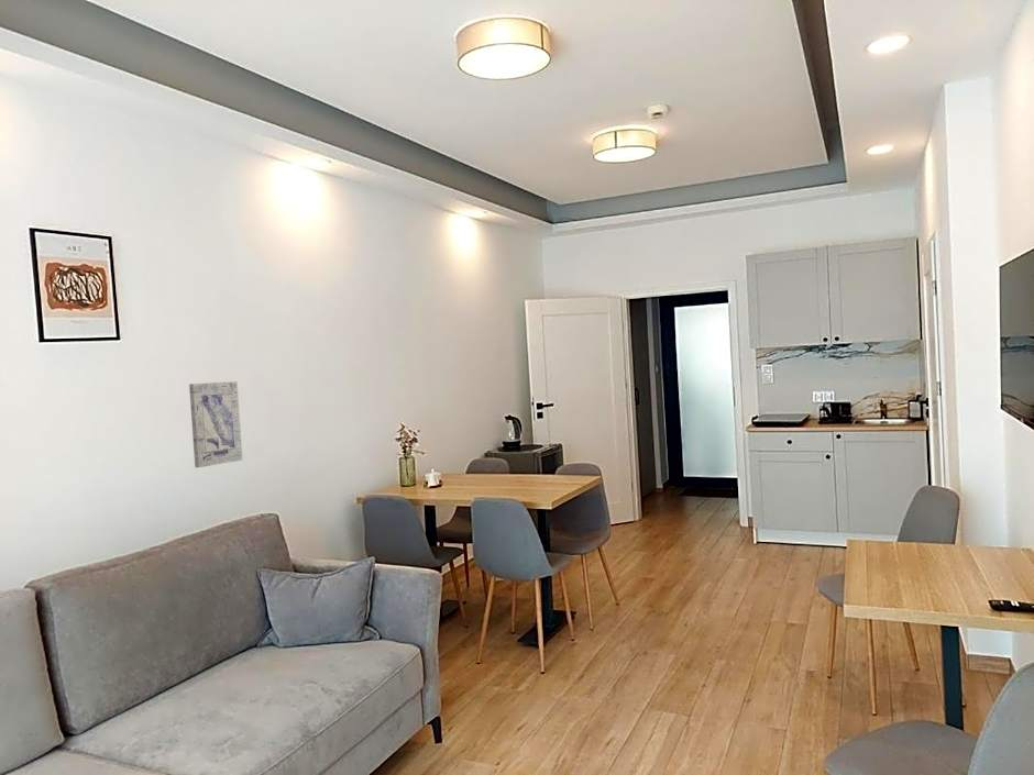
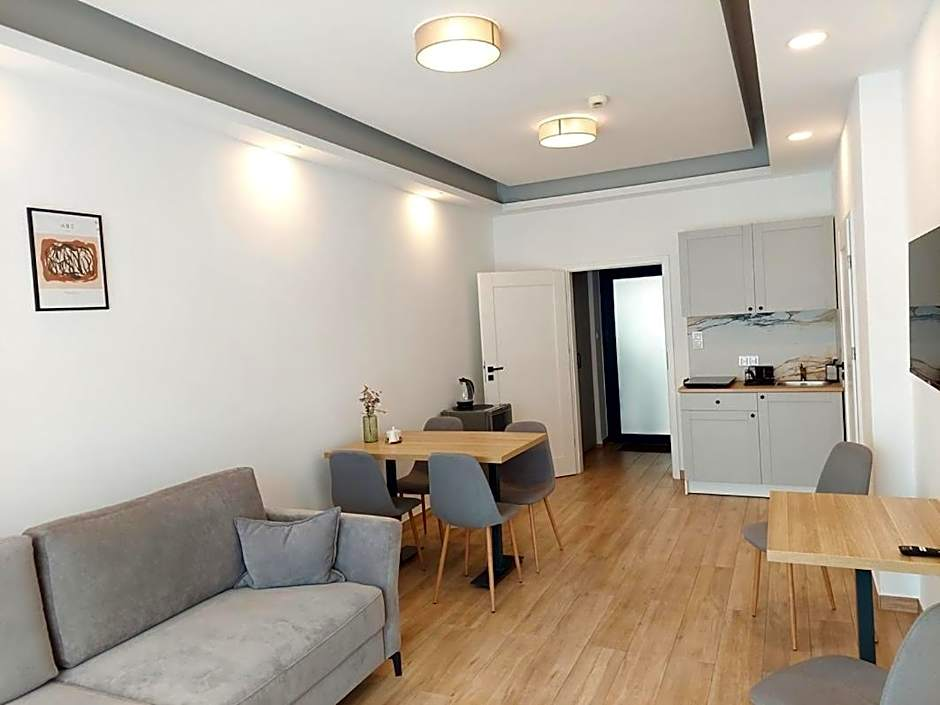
- wall art (217, 422)
